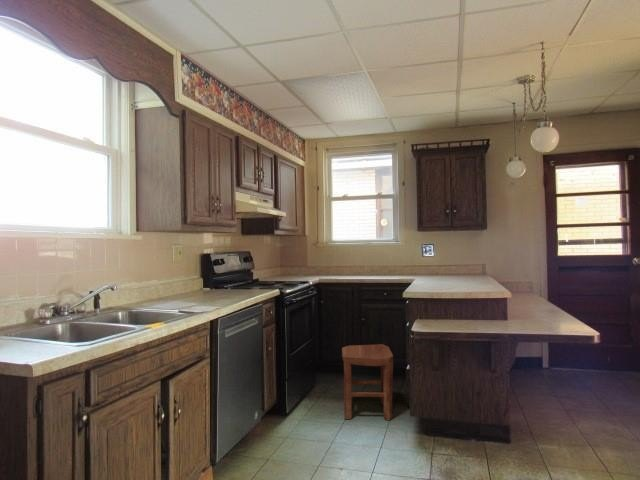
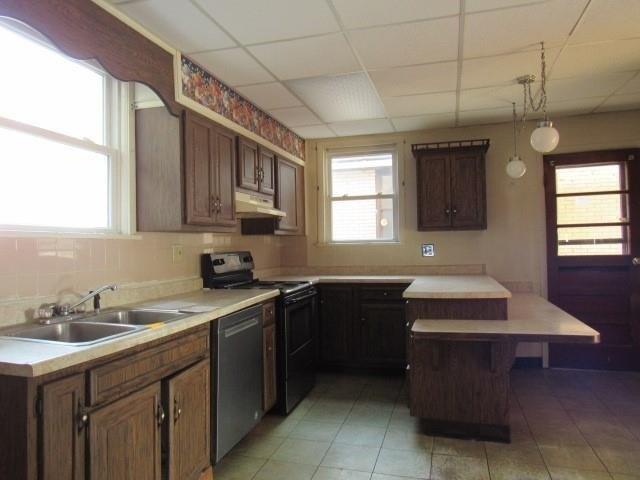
- stool (366, 380)
